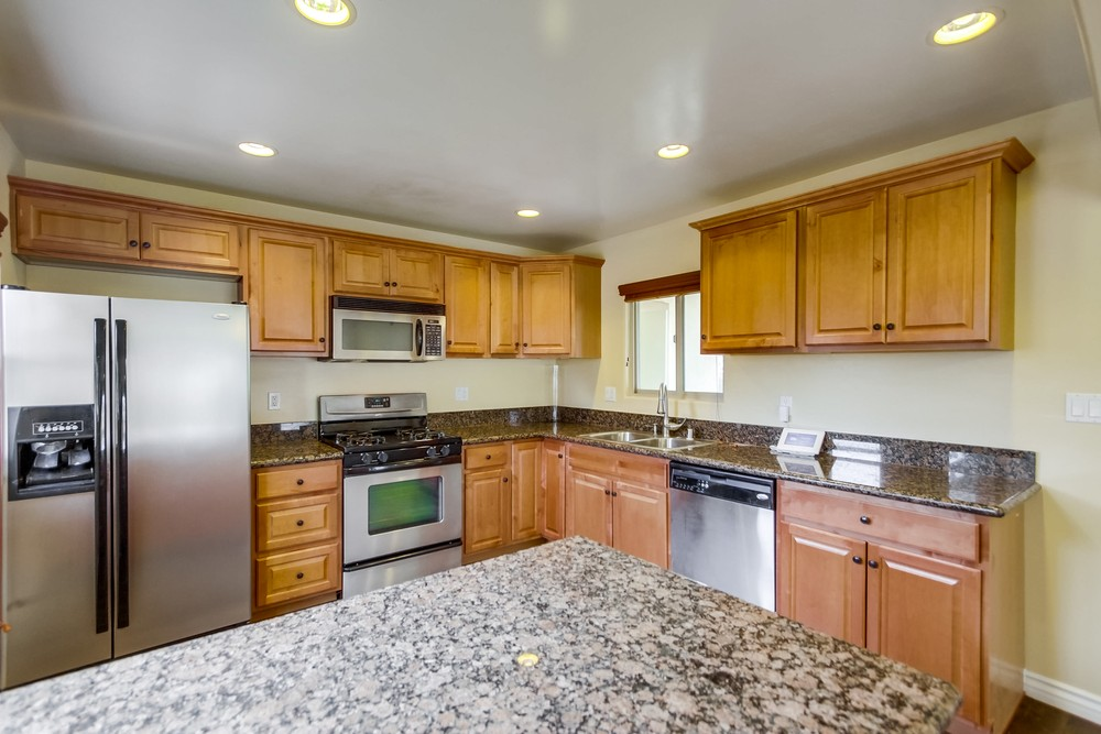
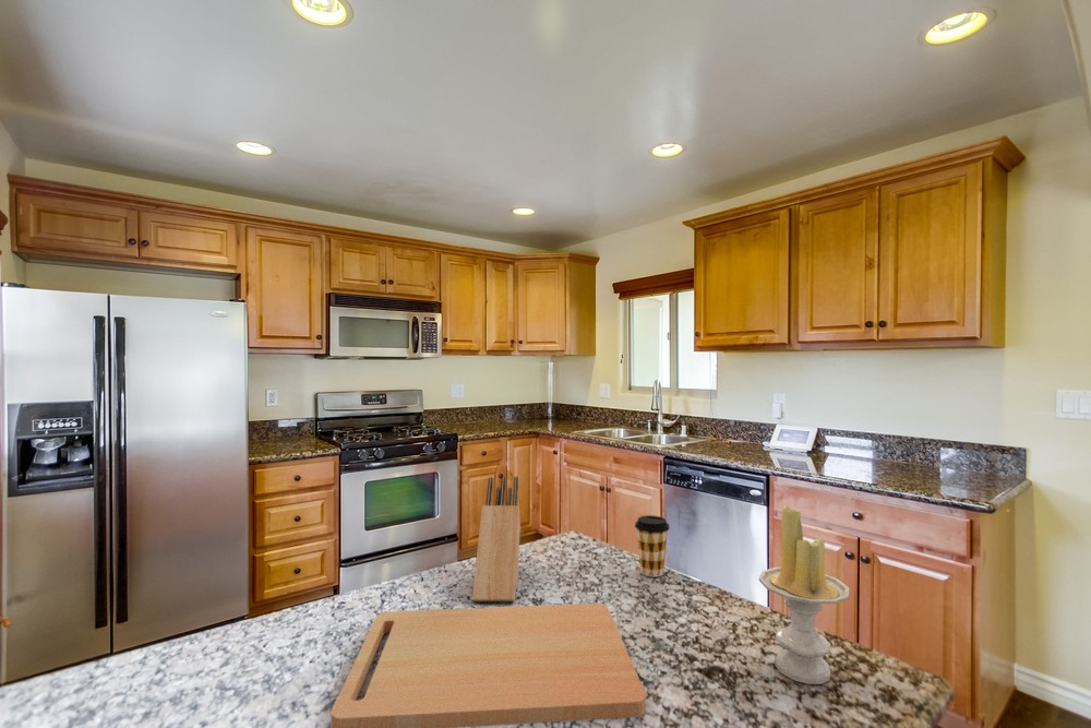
+ coffee cup (651, 546)
+ cutting board (493, 656)
+ knife block (499, 532)
+ candle (803, 588)
